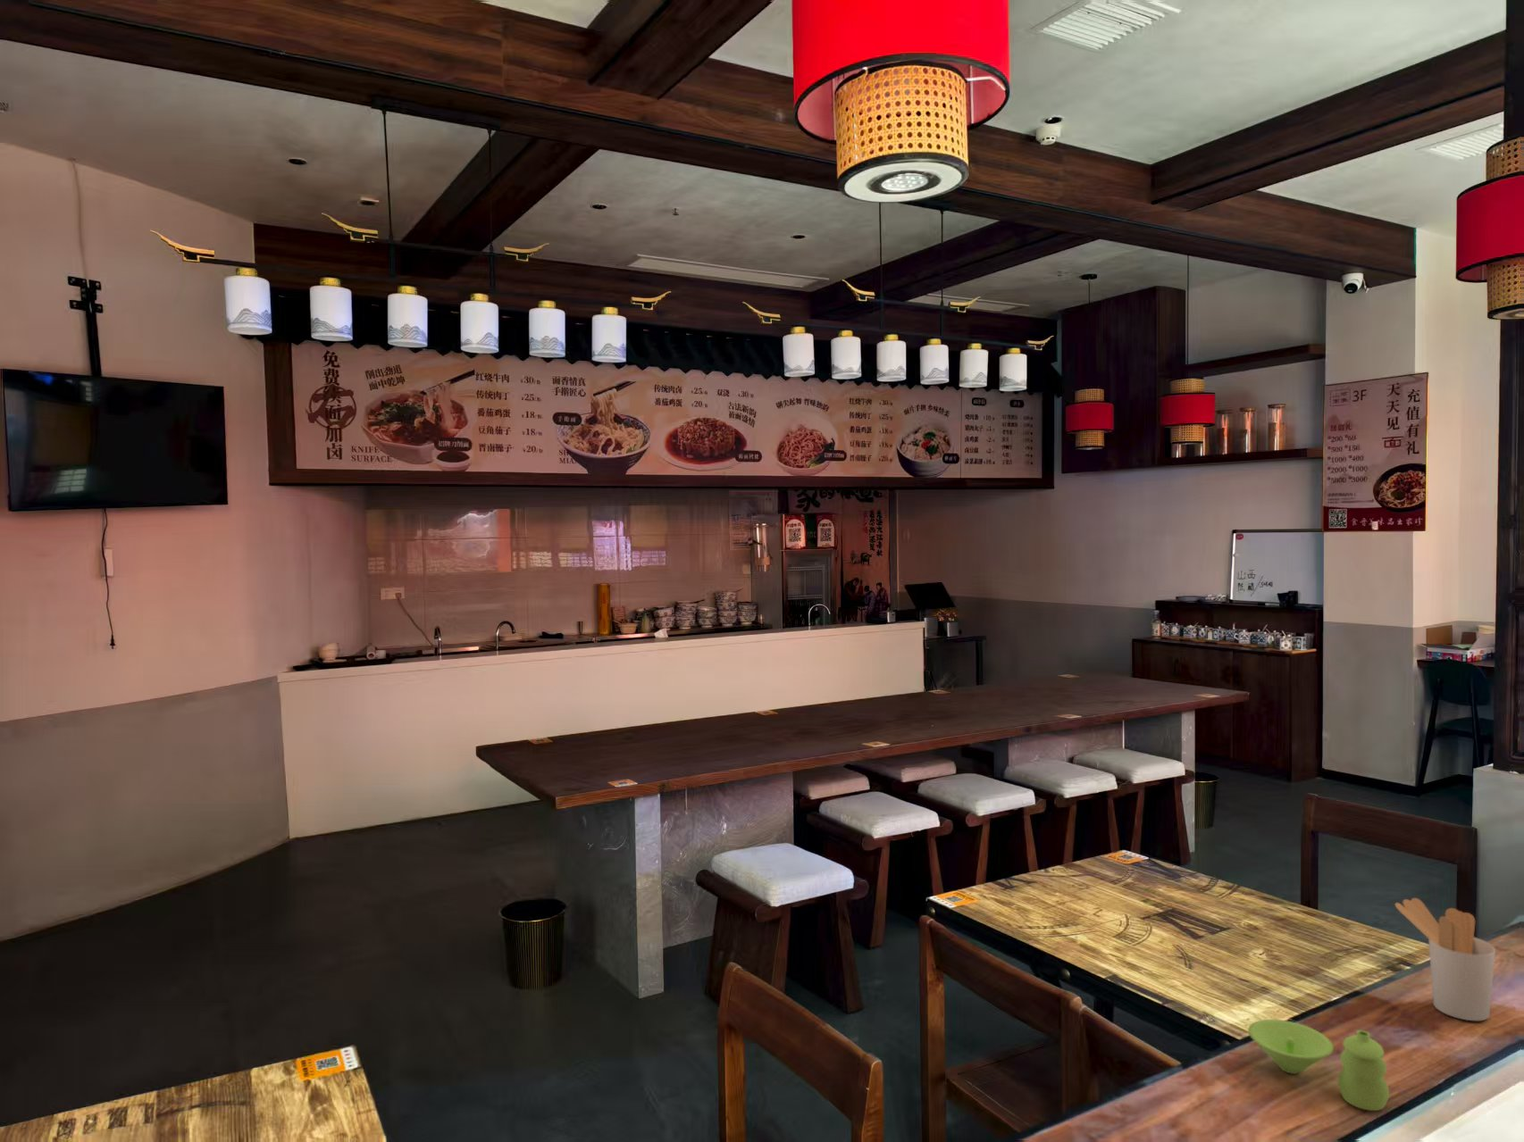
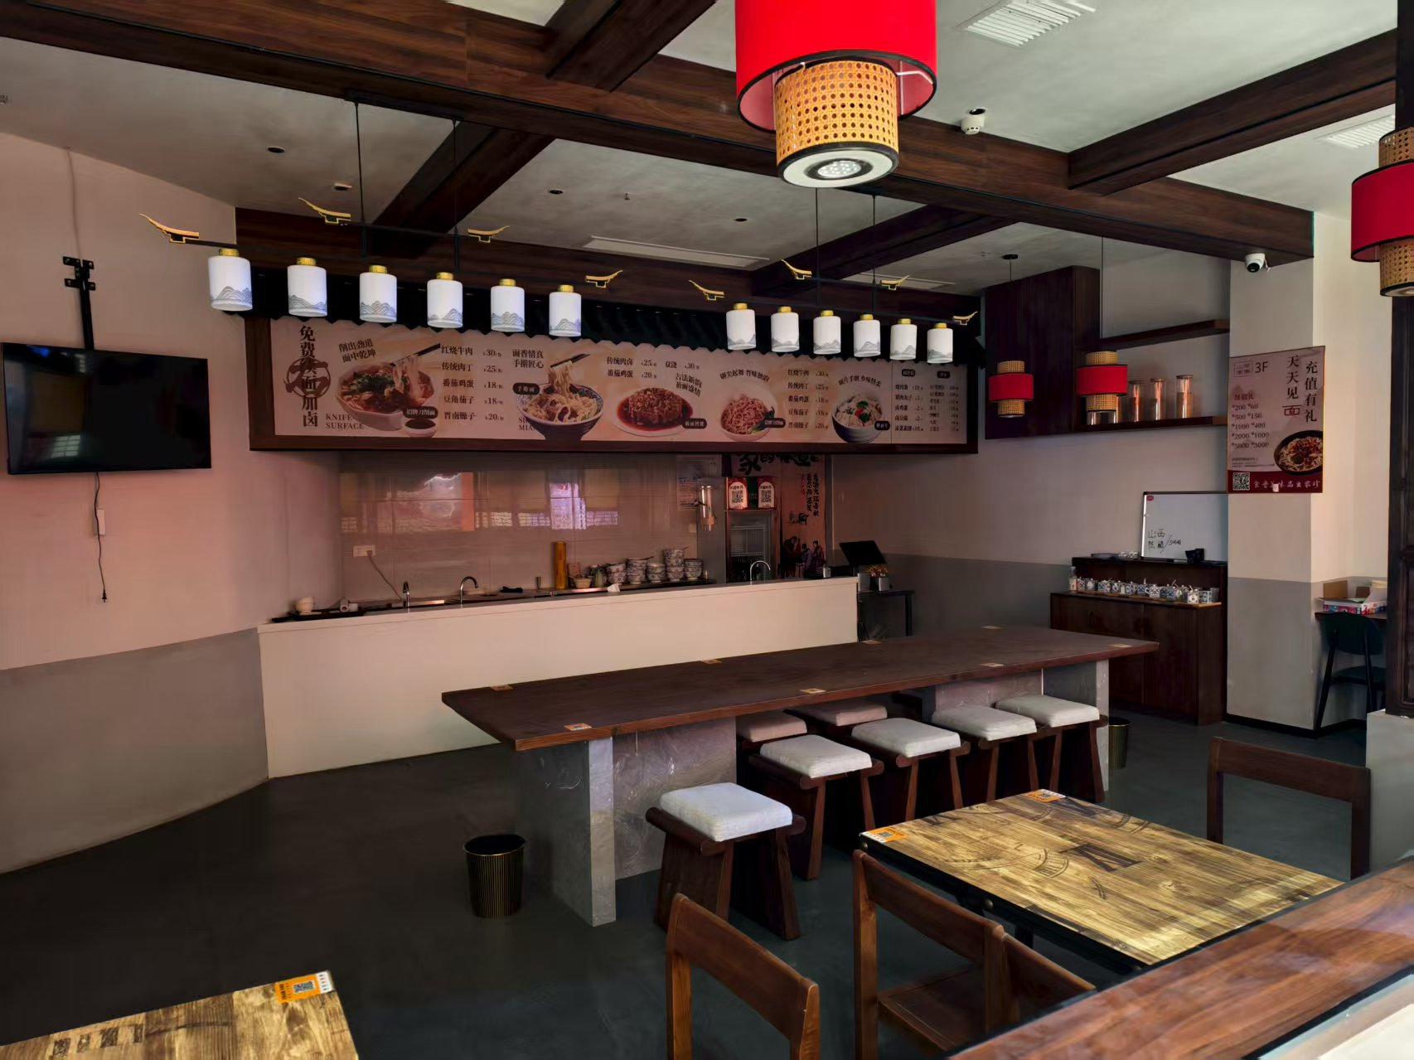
- utensil holder (1444, 955)
- condiment set (1316, 1047)
